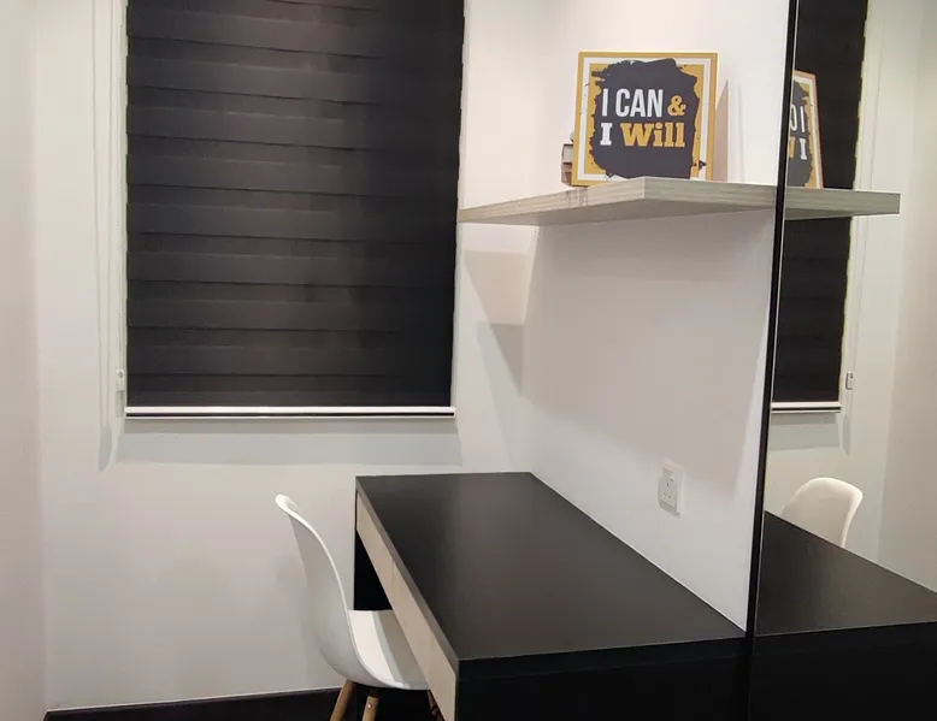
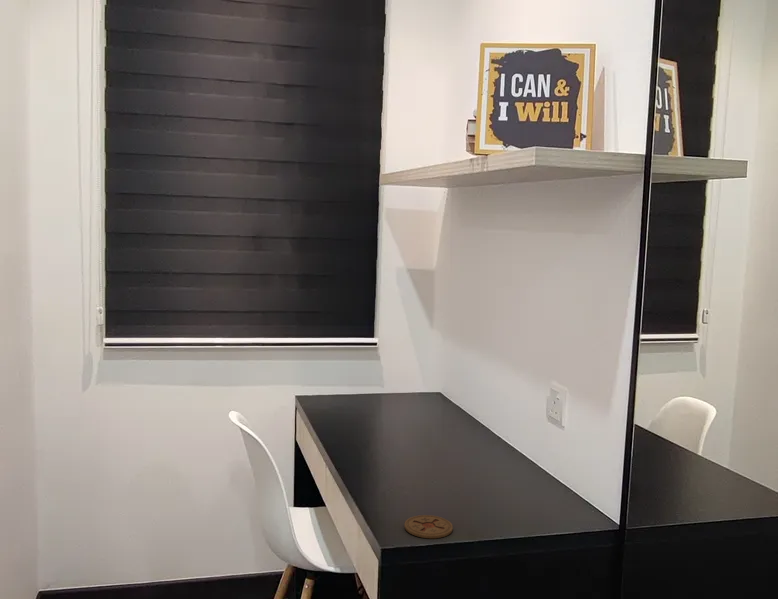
+ coaster (428, 526)
